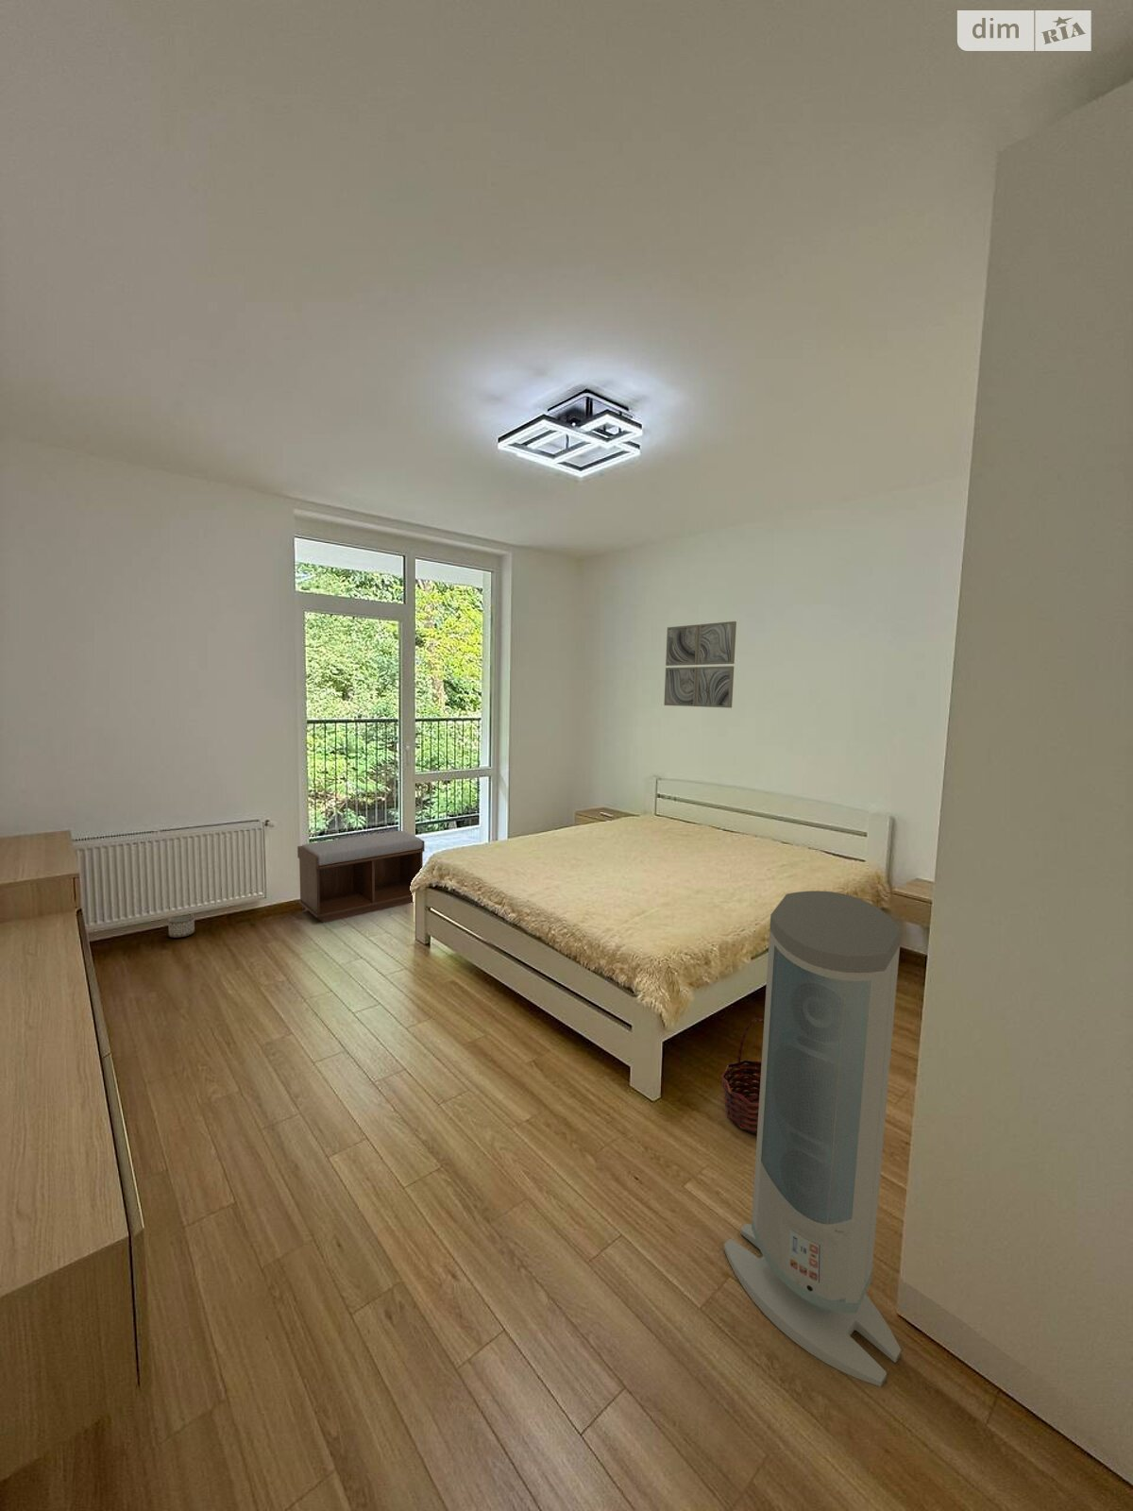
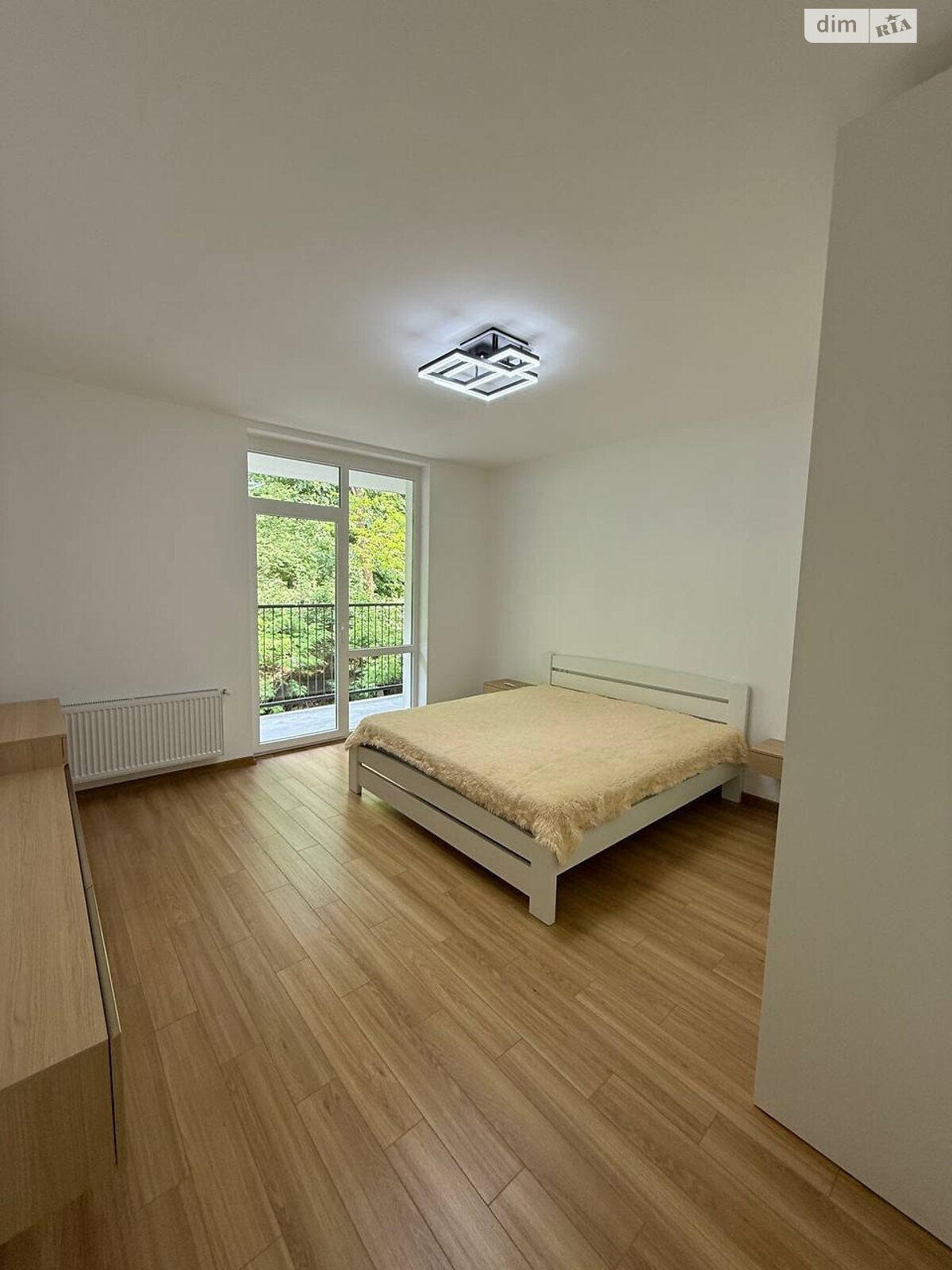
- planter (181, 926)
- bench (363, 872)
- basket (760, 1068)
- air purifier (819, 1105)
- wall art (697, 666)
